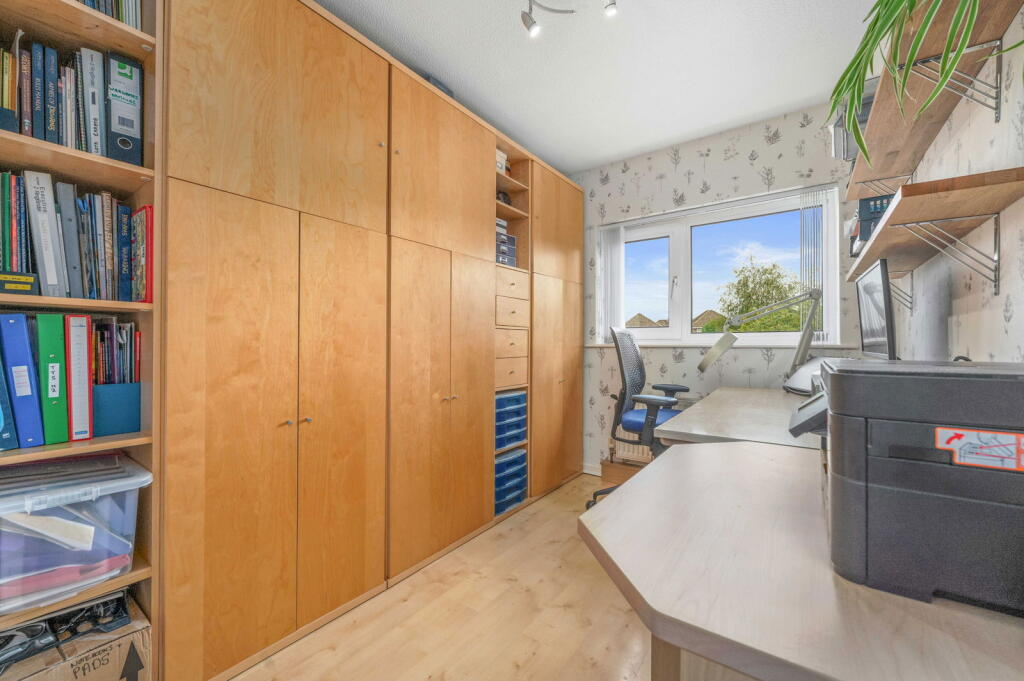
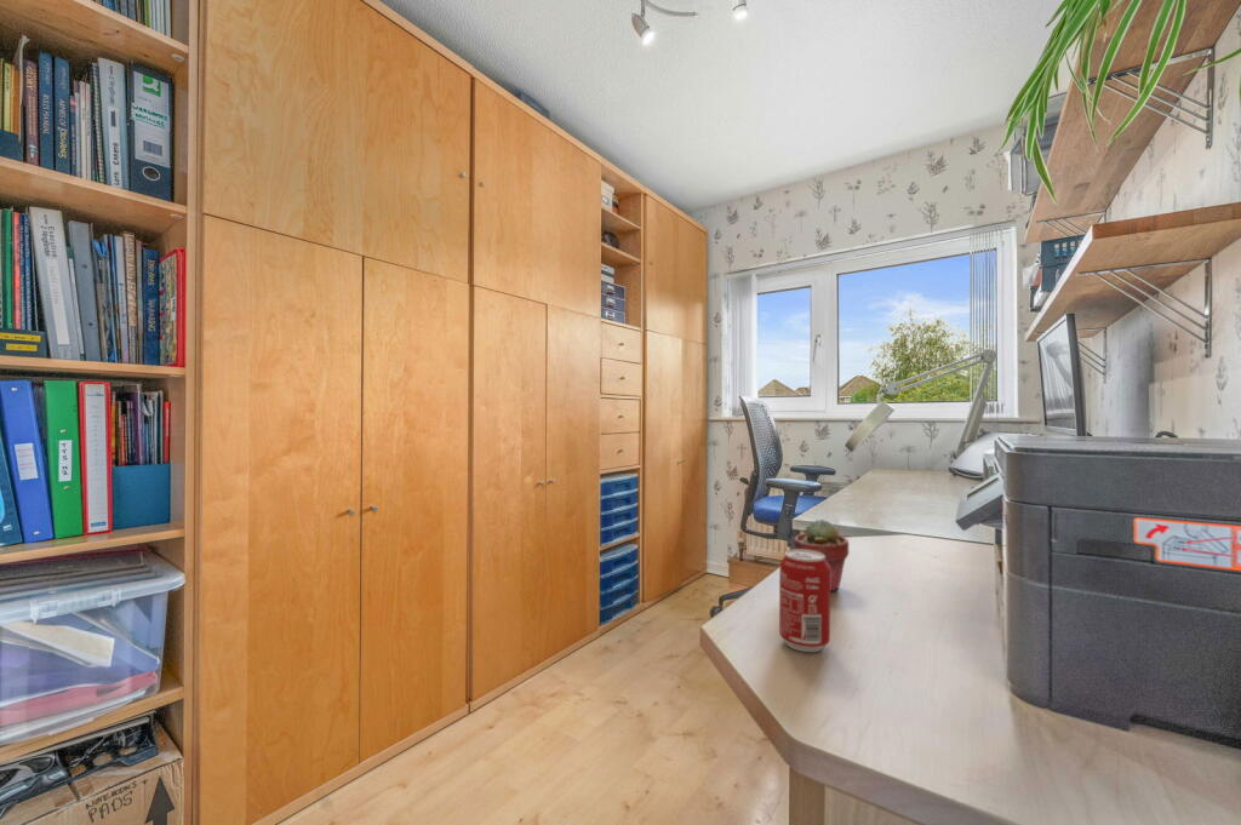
+ potted succulent (820, 552)
+ beverage can (803, 598)
